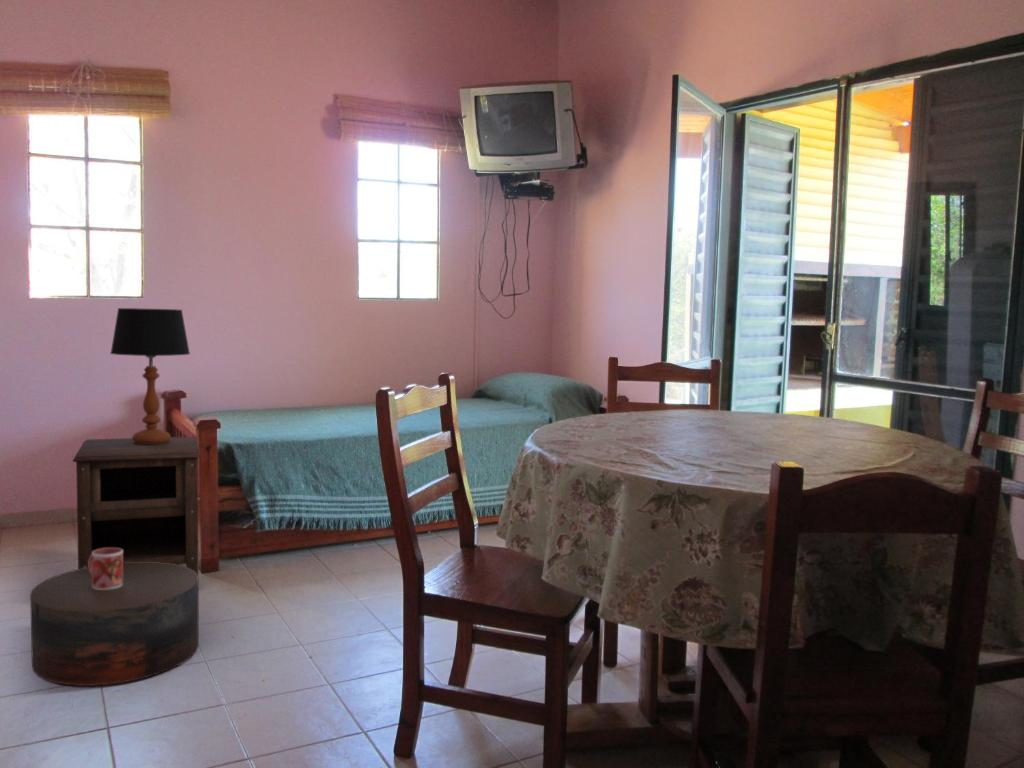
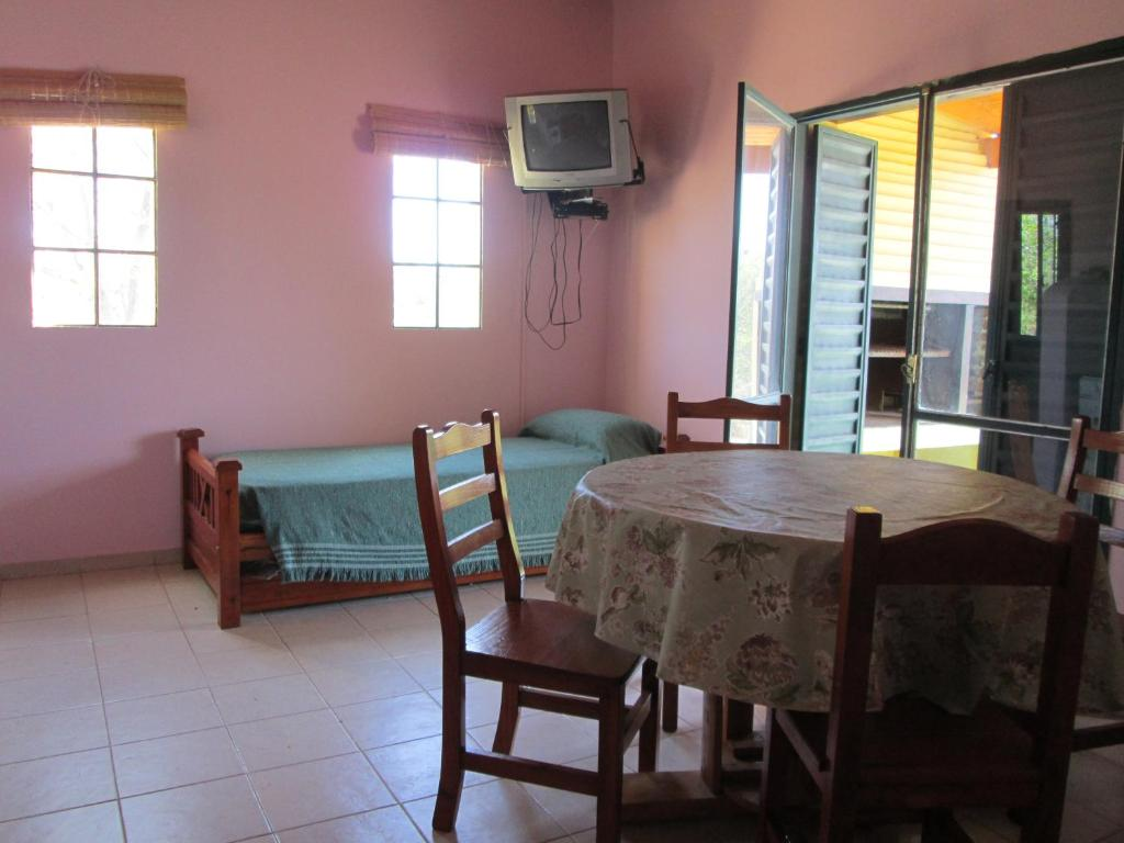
- table lamp (151, 375)
- stool (118, 618)
- nightstand (140, 512)
- mug (104, 566)
